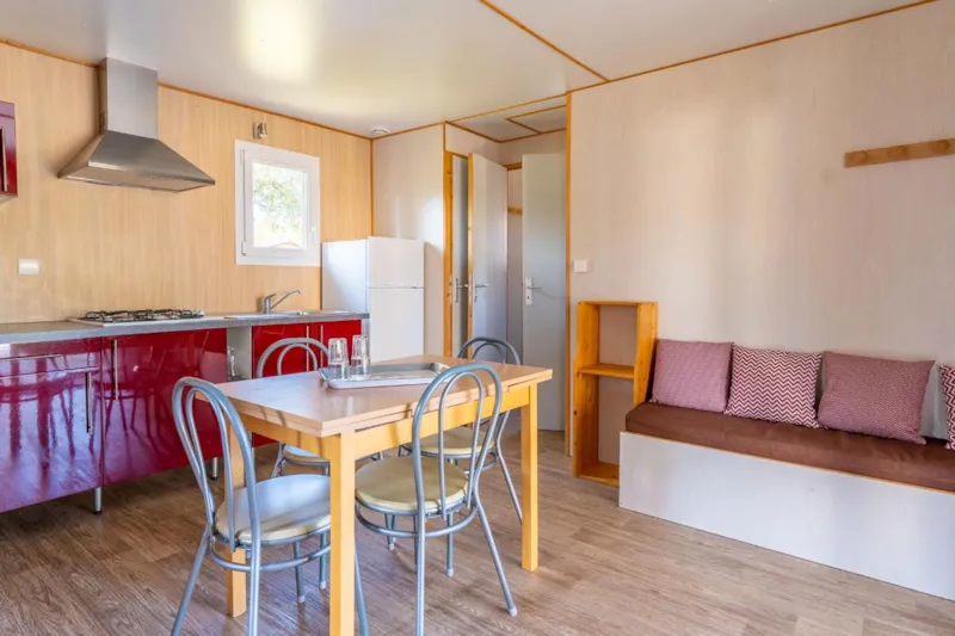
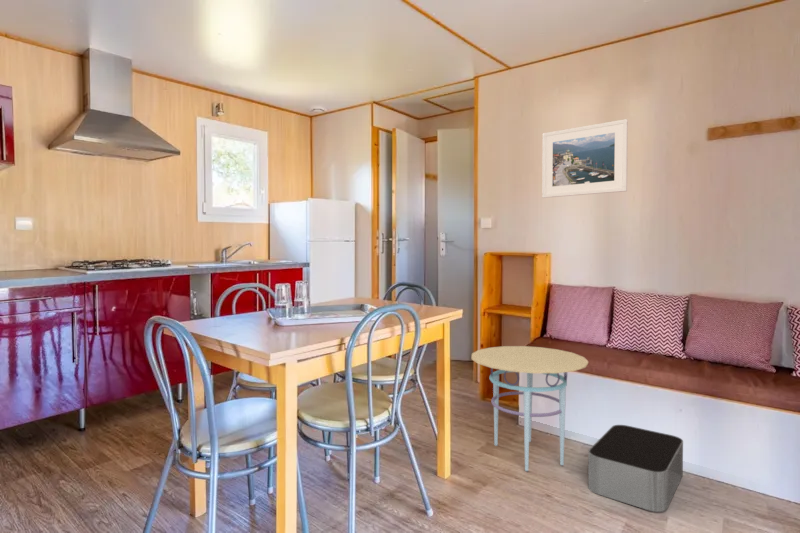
+ storage bin (636, 463)
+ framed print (582, 160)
+ side table (527, 406)
